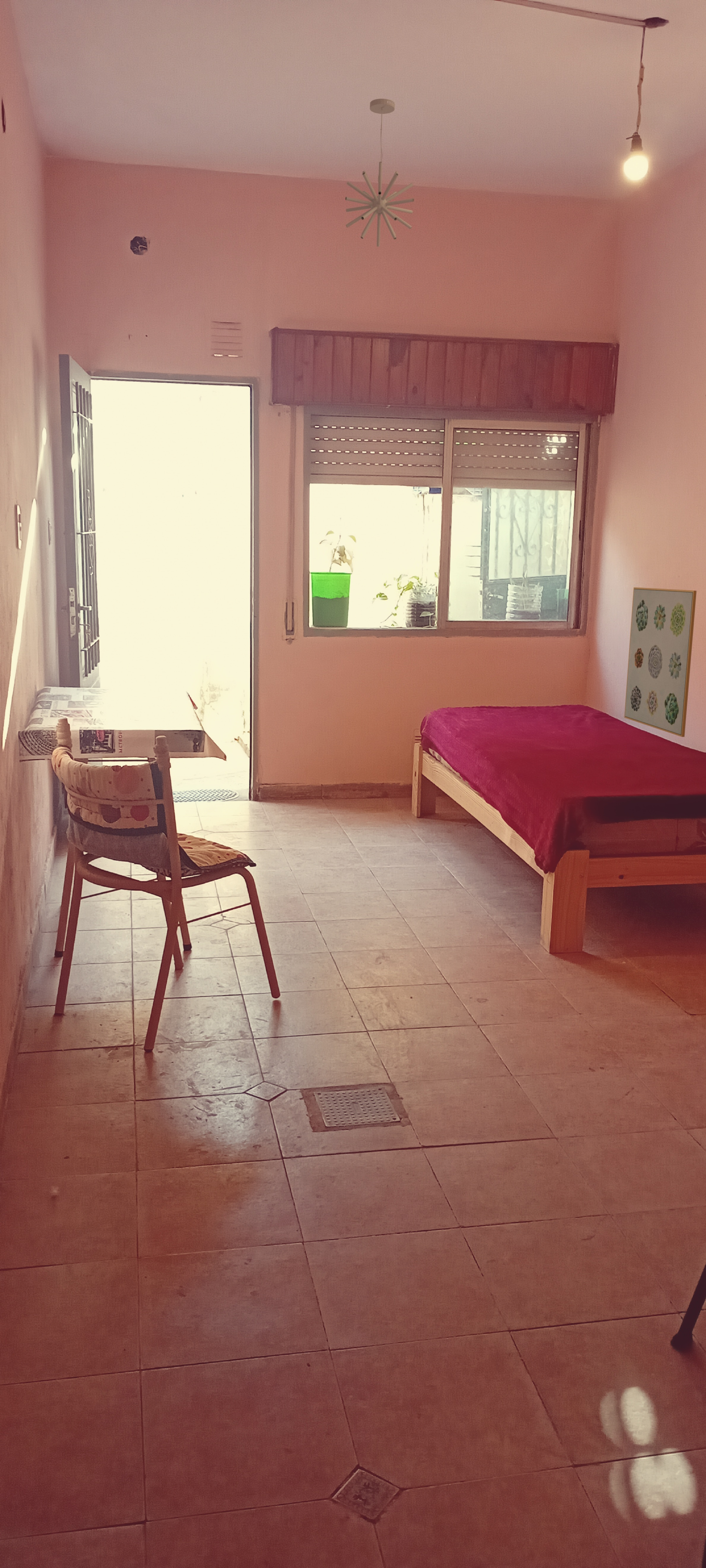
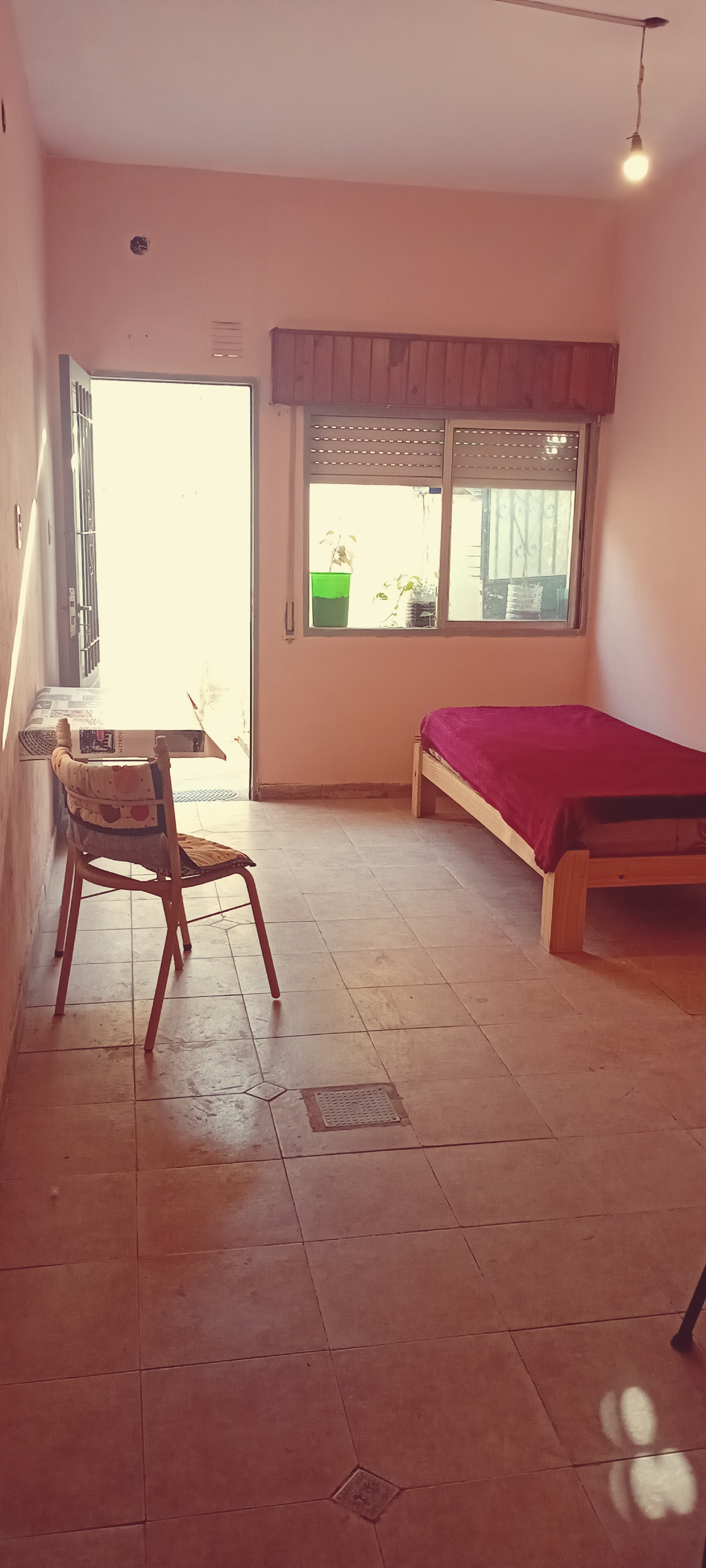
- pendant light (380, 173)
- wall art (657, 658)
